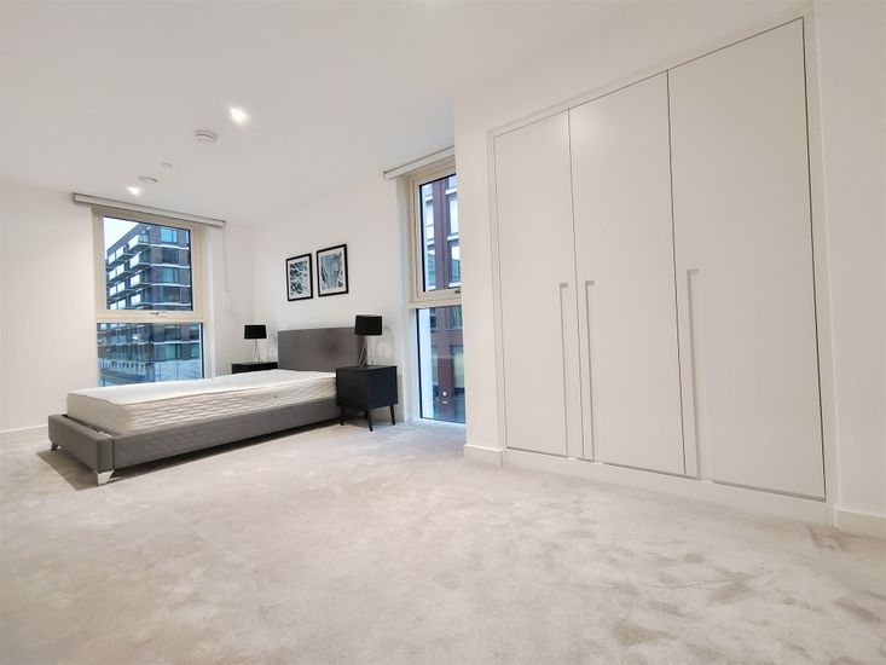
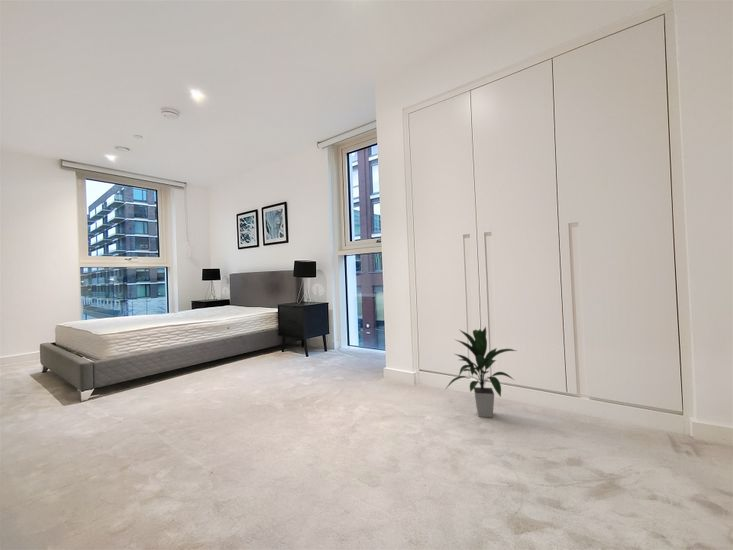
+ indoor plant (479, 369)
